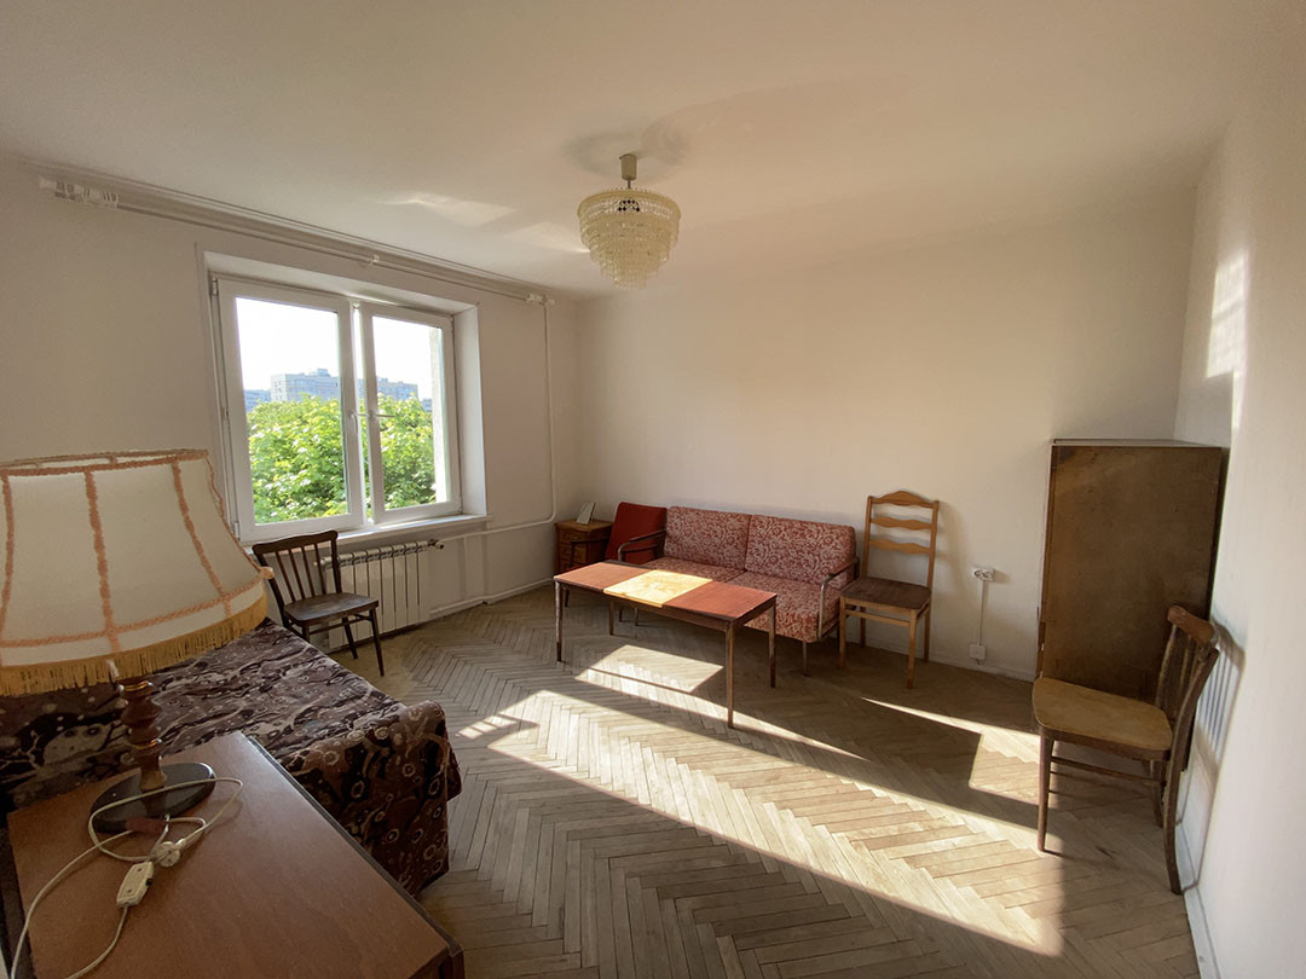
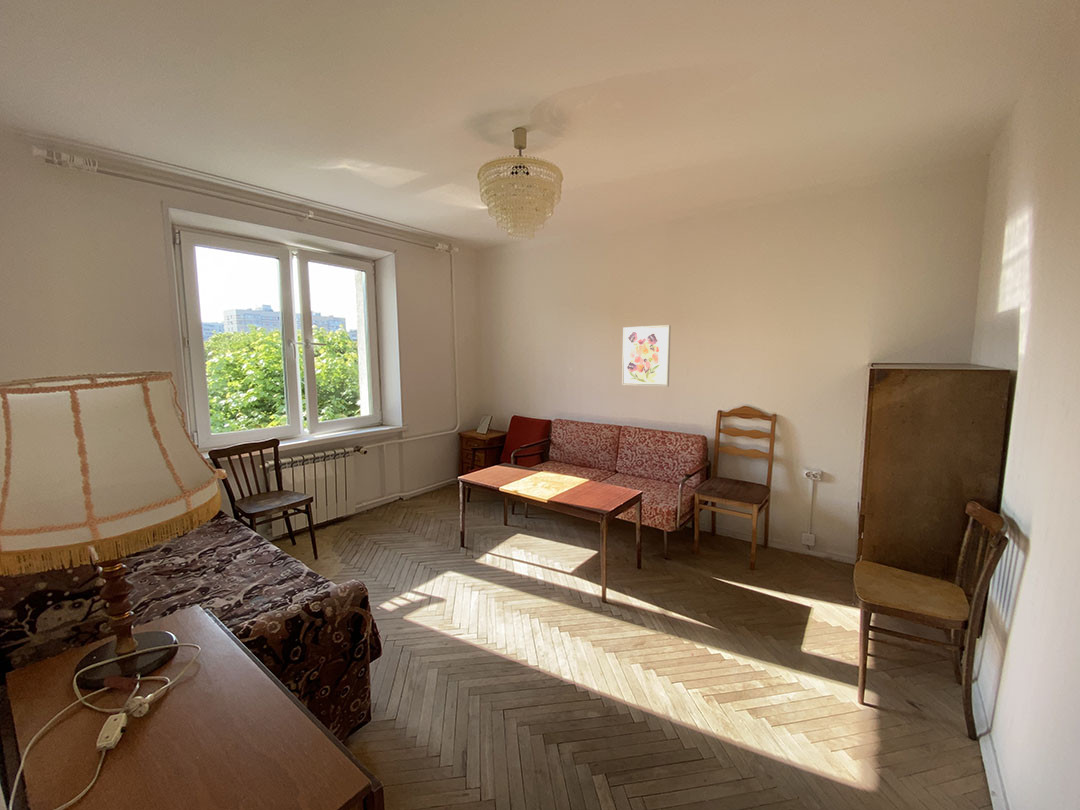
+ wall art (645, 356)
